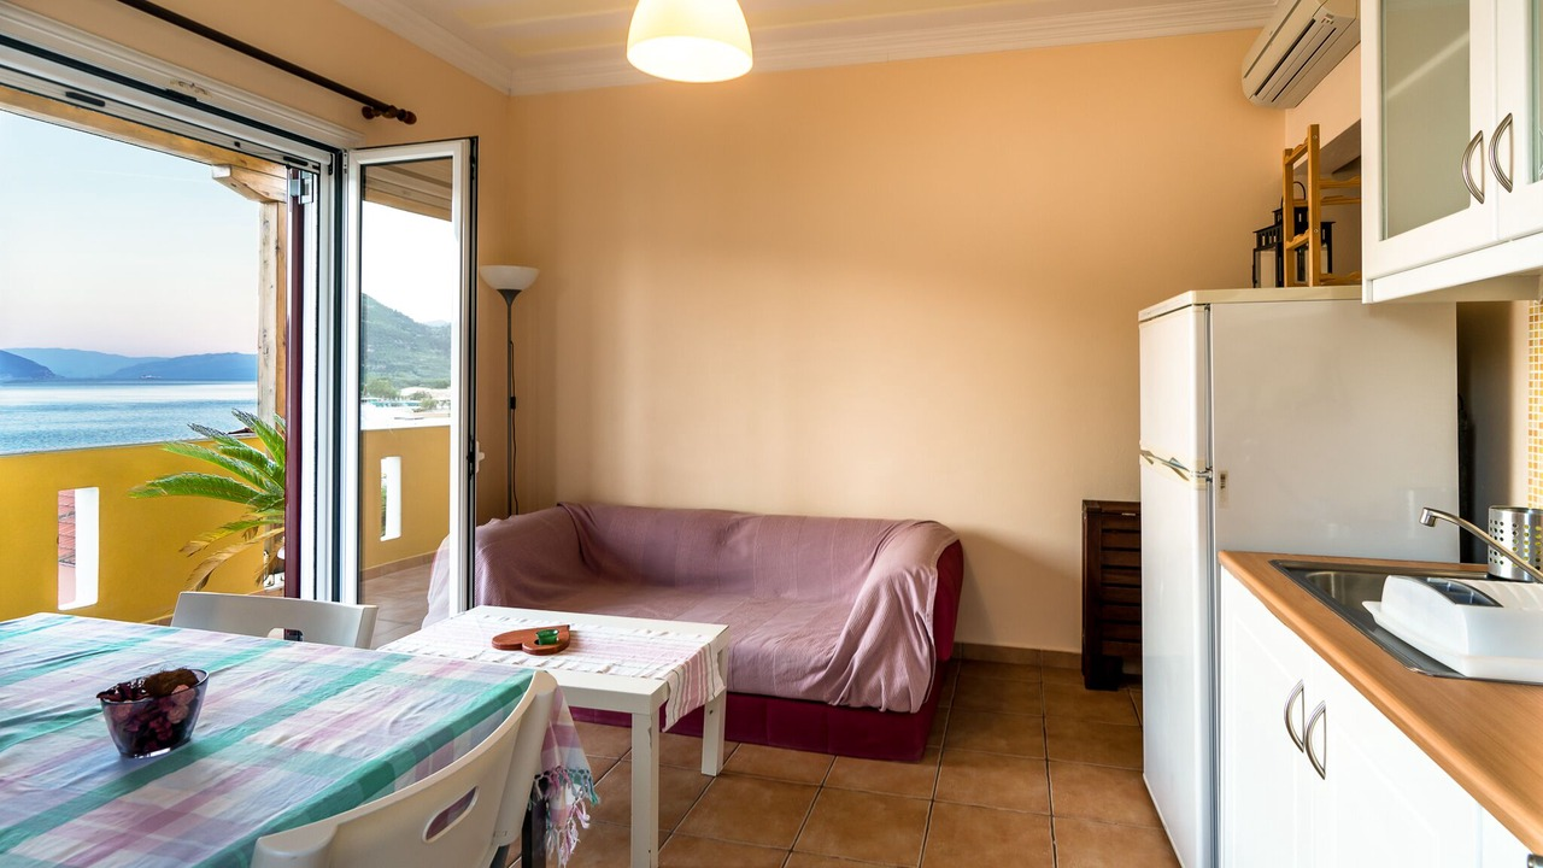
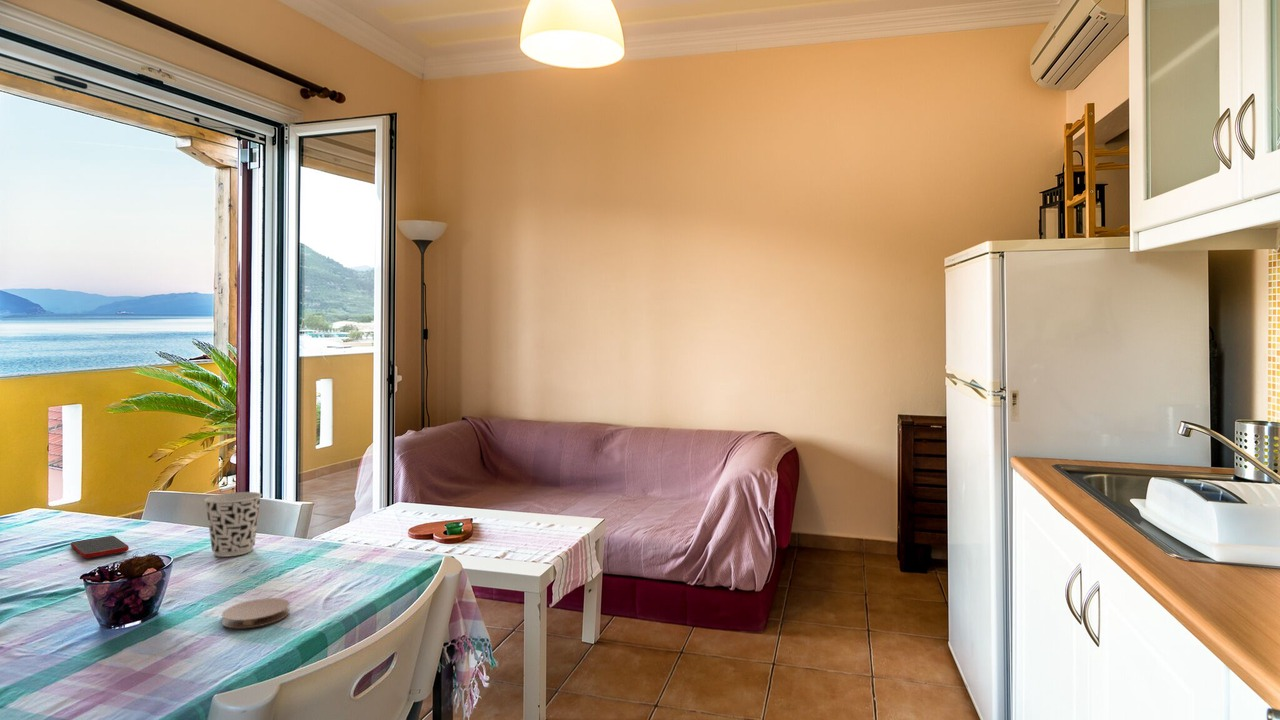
+ coaster (256, 612)
+ cell phone (99, 546)
+ cup (233, 524)
